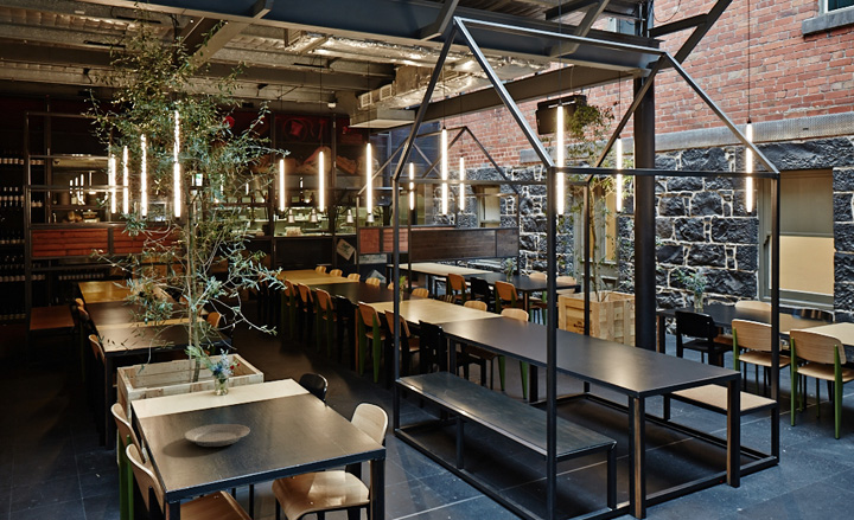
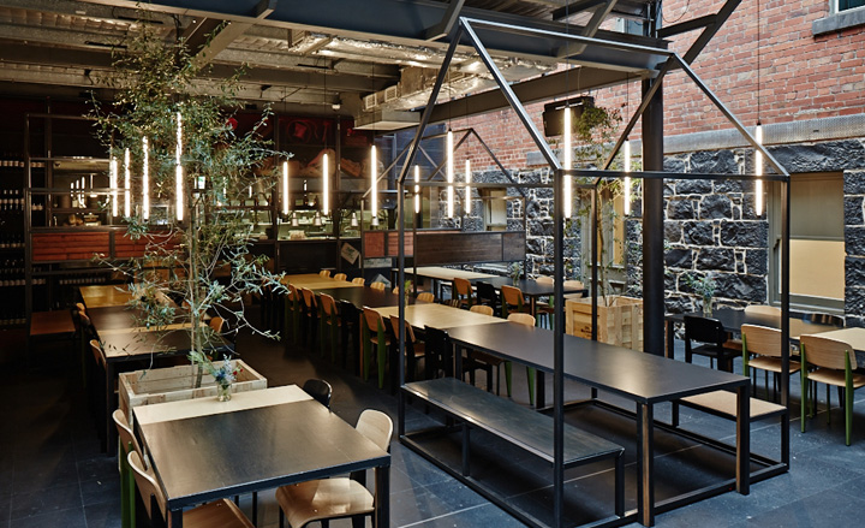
- plate (217, 436)
